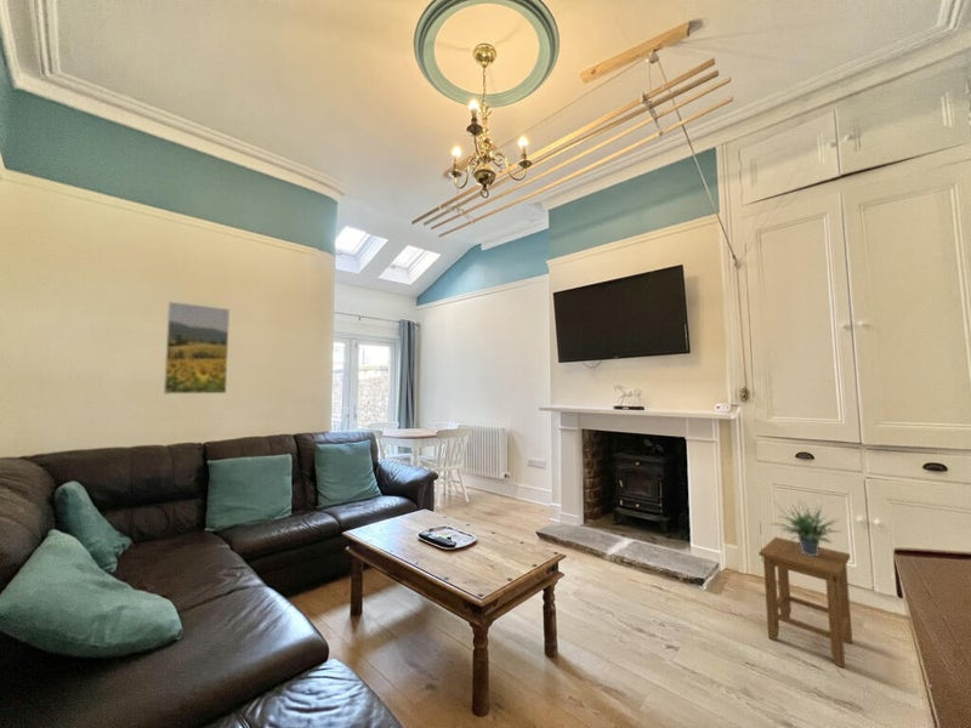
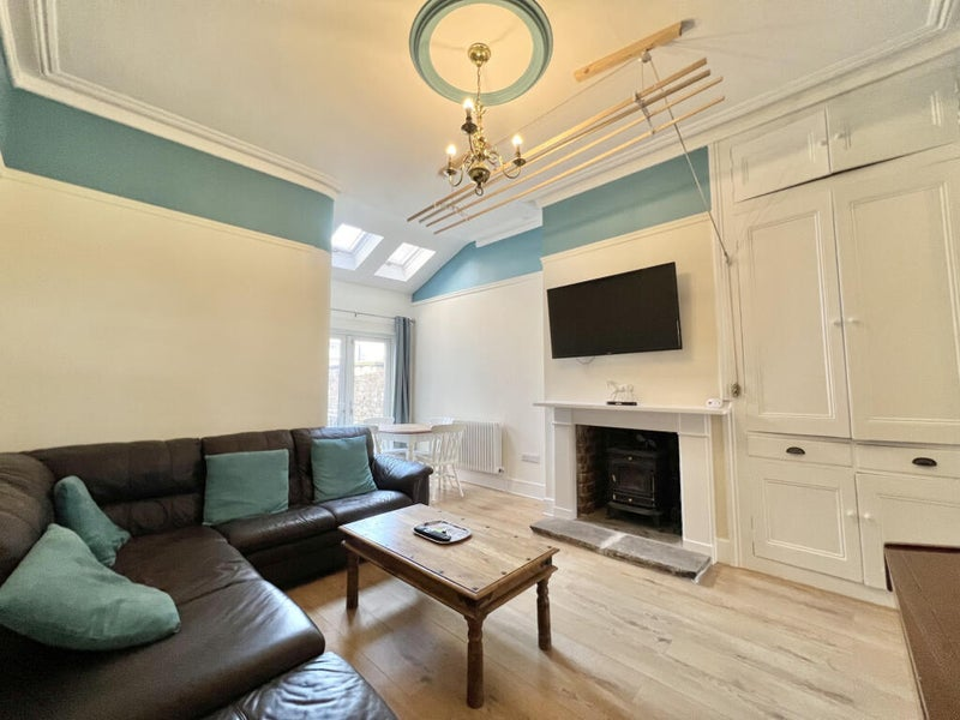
- potted plant (802, 522)
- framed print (198, 348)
- stool (806, 601)
